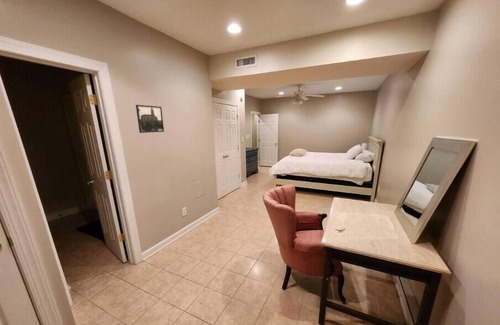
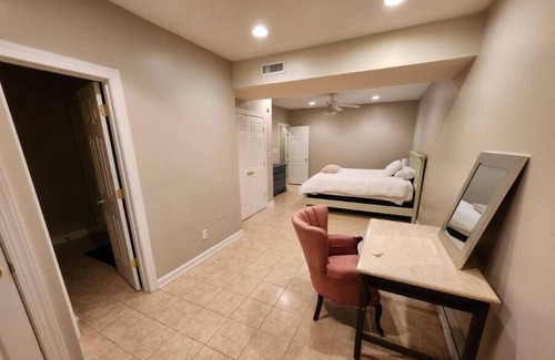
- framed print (150, 119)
